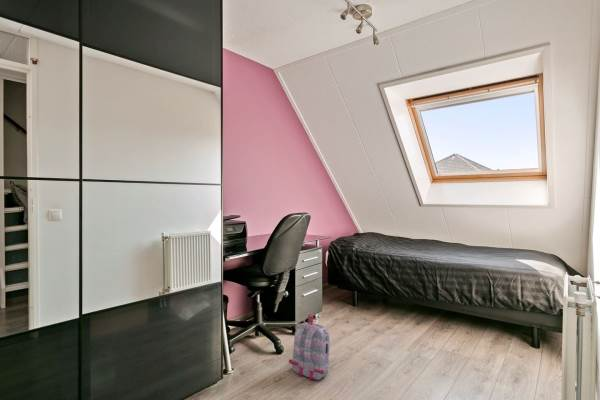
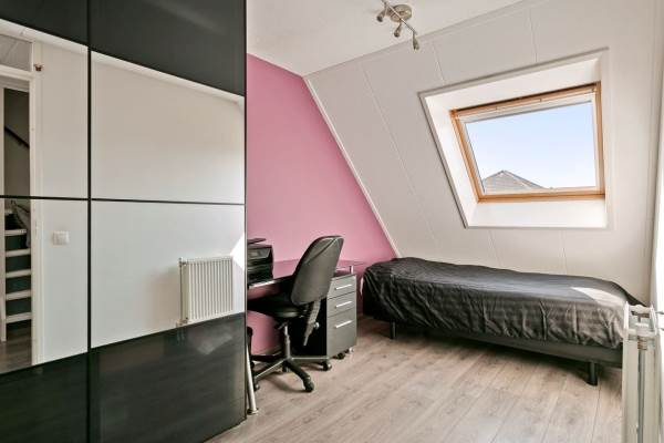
- backpack (309, 344)
